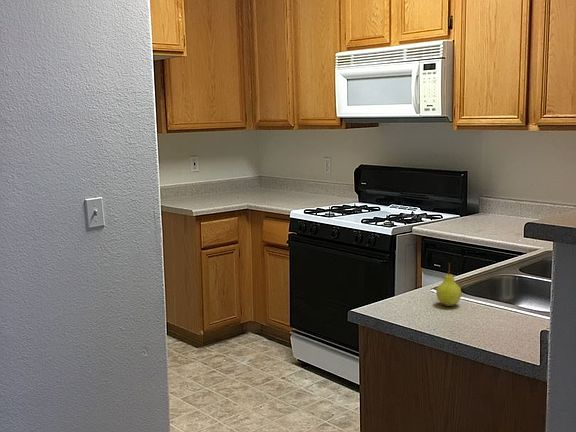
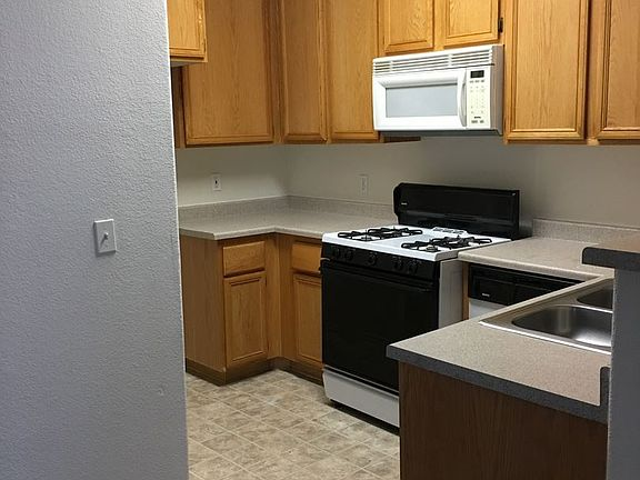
- fruit (448, 284)
